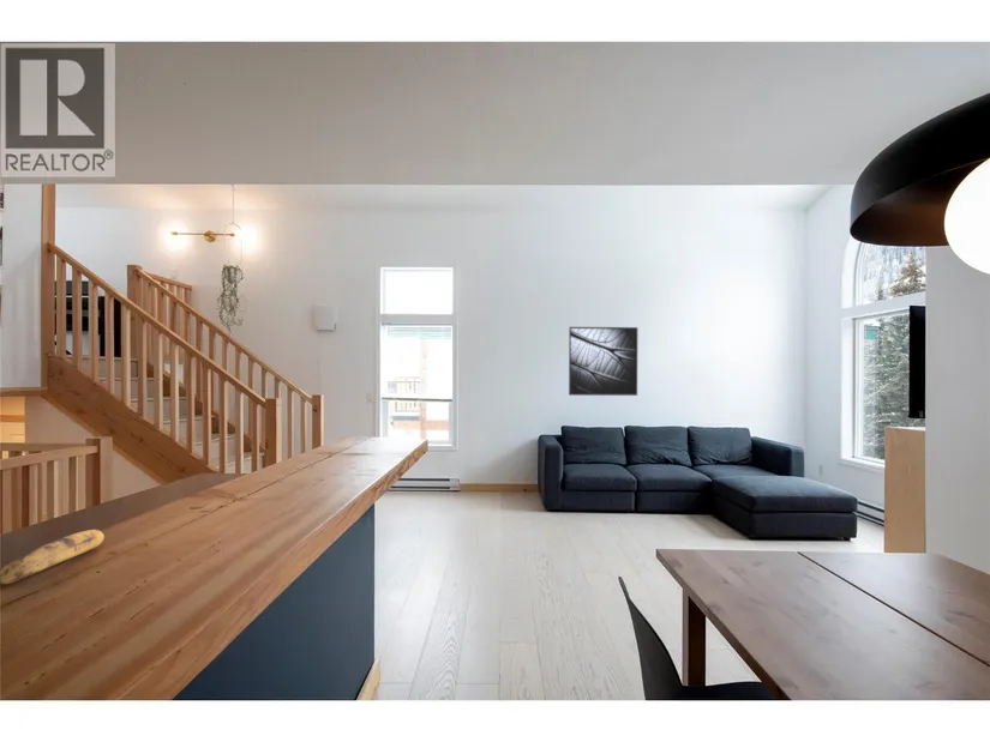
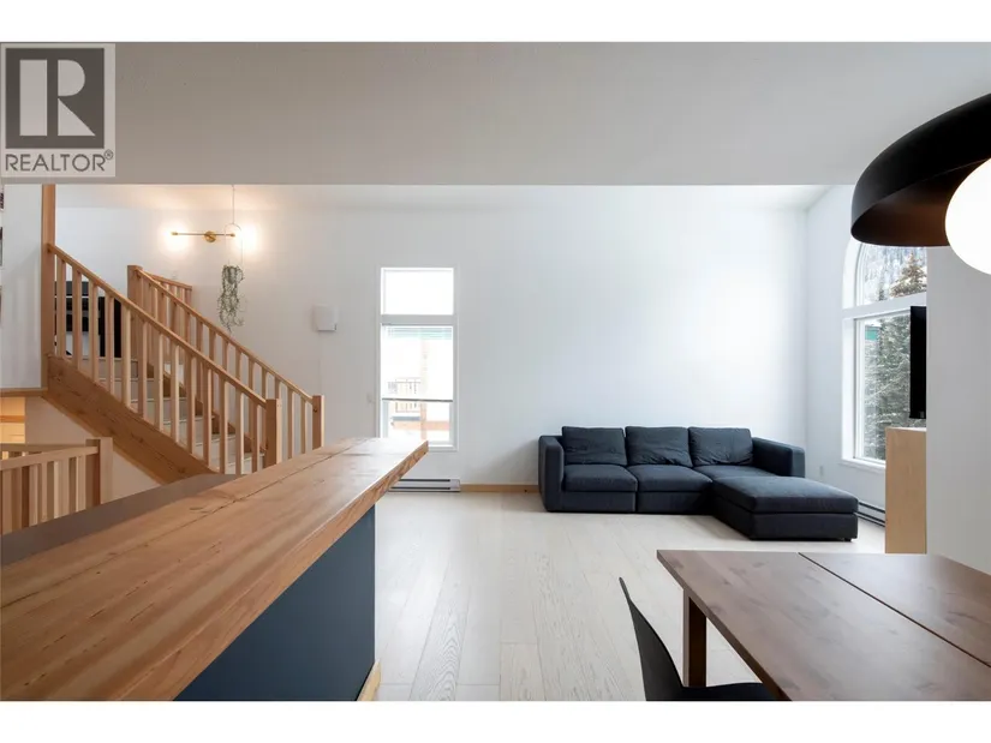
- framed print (602, 361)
- banana (59, 549)
